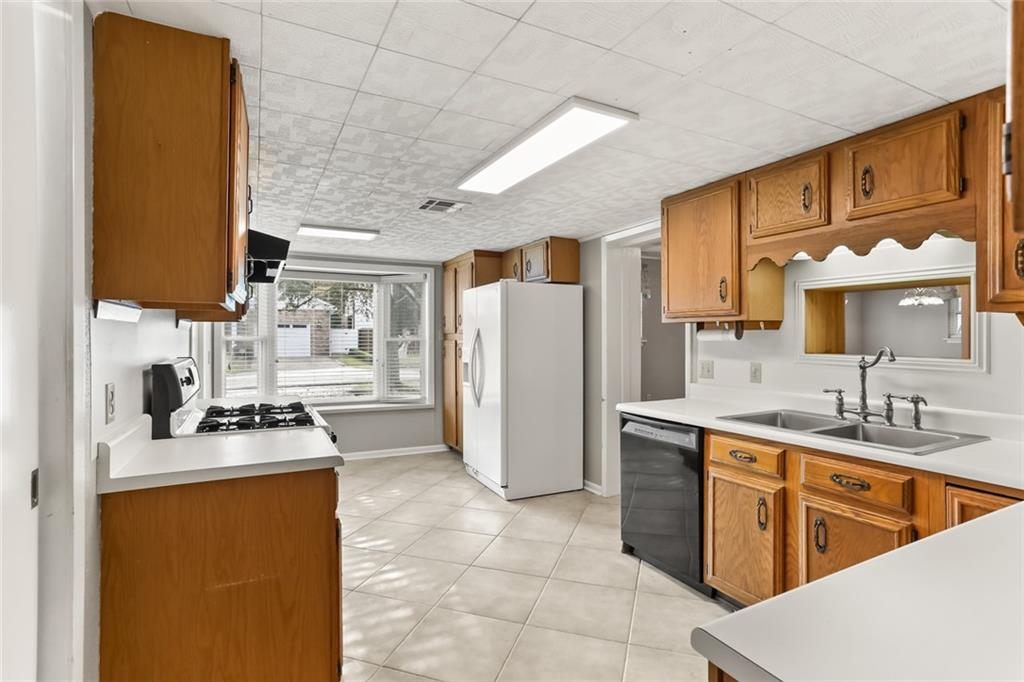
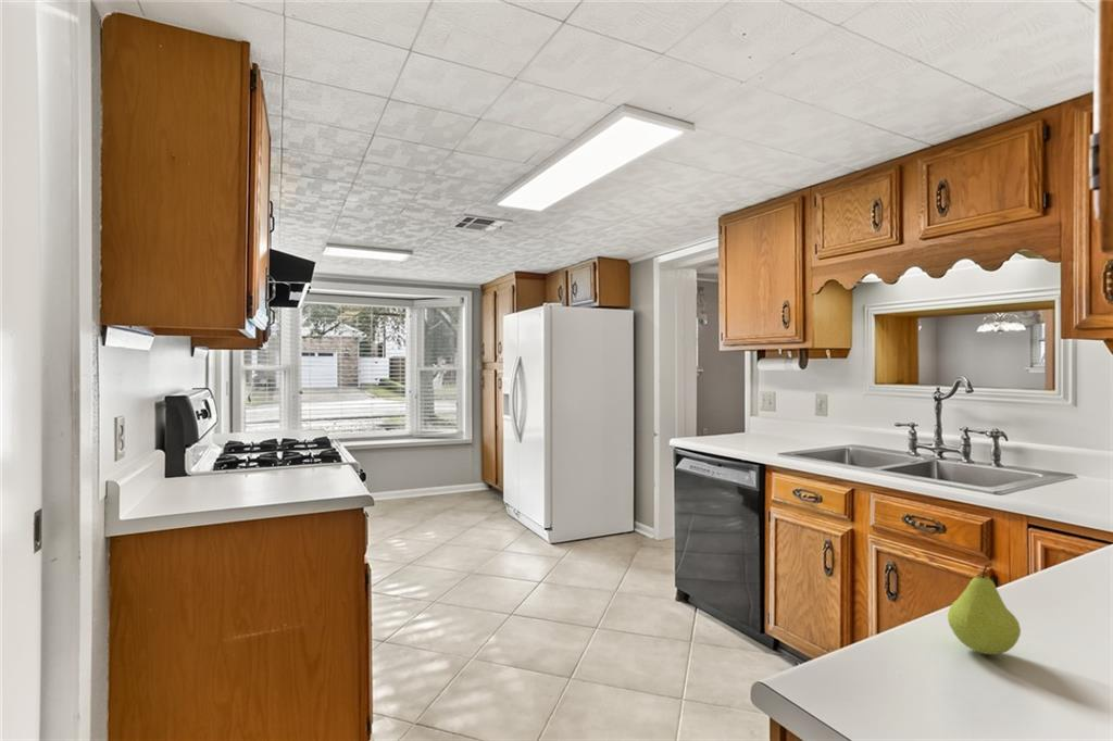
+ fruit (983, 607)
